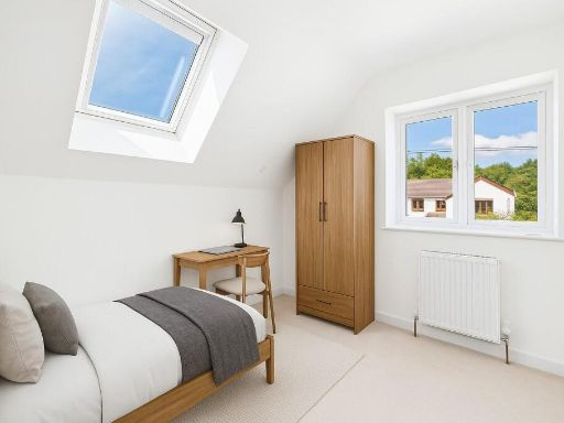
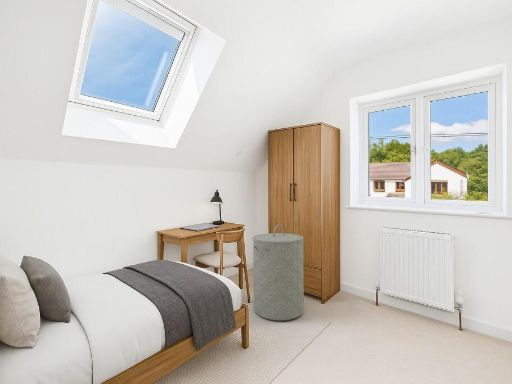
+ laundry hamper (278, 267)
